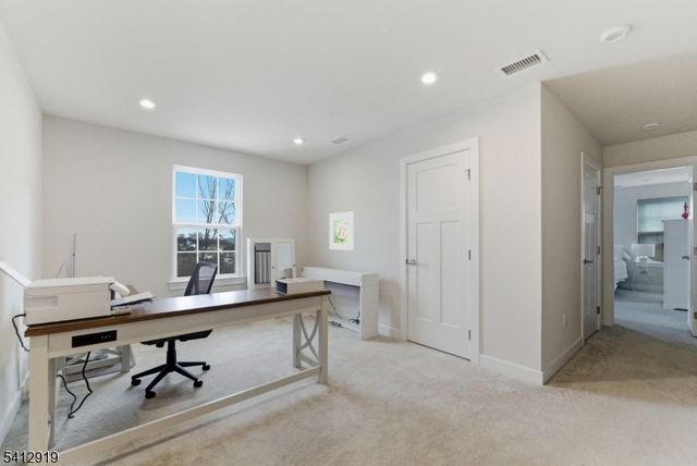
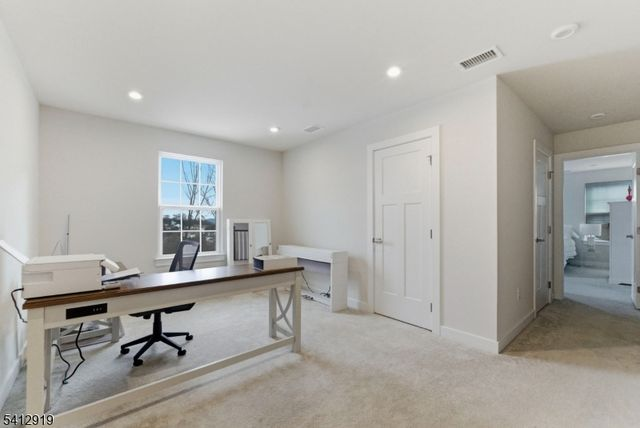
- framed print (341, 231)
